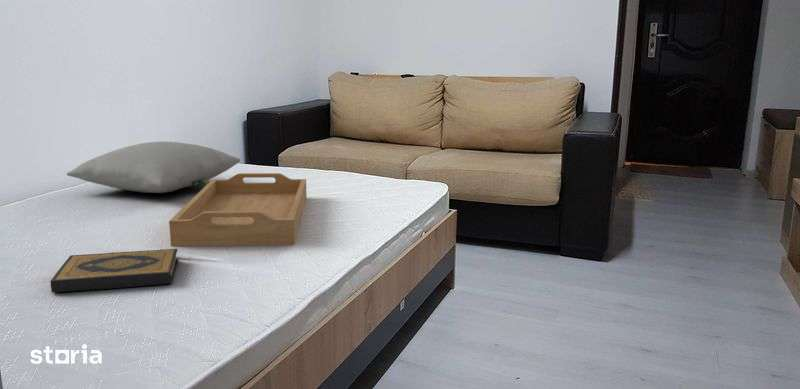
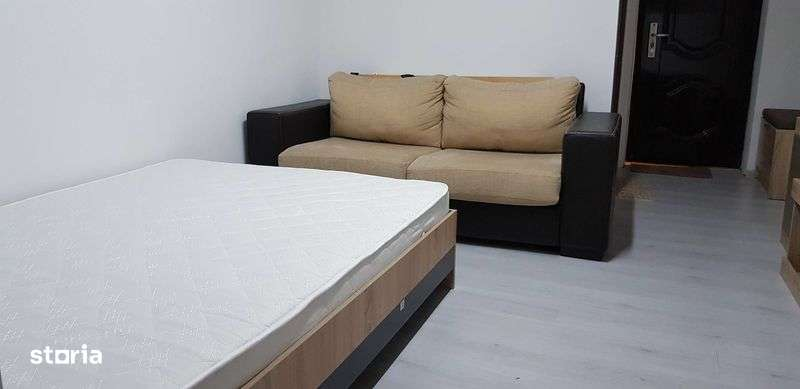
- serving tray (247, 204)
- hardback book (119, 269)
- pillow (157, 166)
